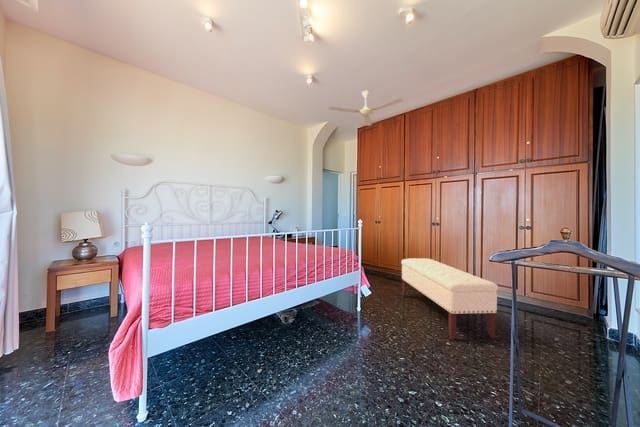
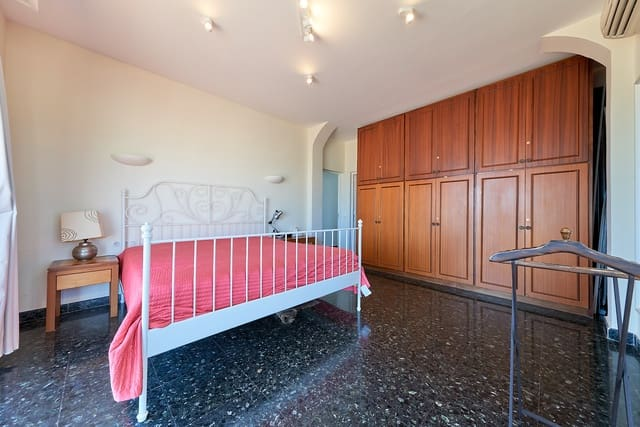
- bench (439, 290)
- ceiling fan (364, 107)
